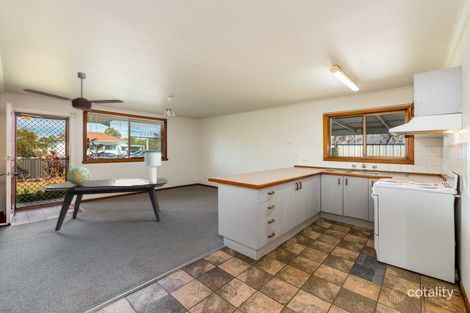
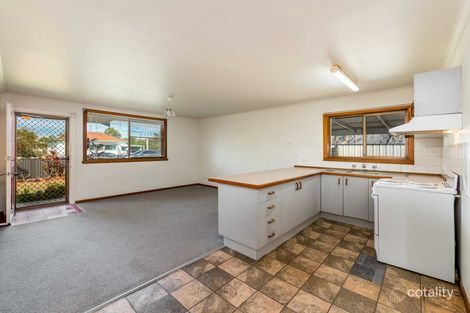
- dining table (115, 192)
- ceiling fan (81, 92)
- lamp (152, 167)
- decorative globe (79, 175)
